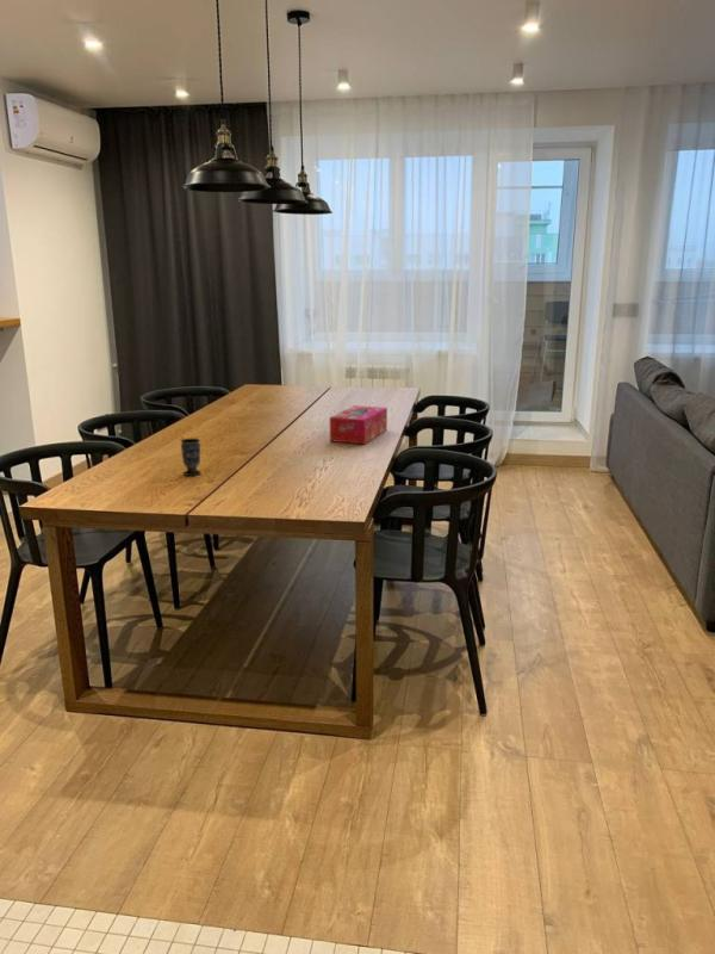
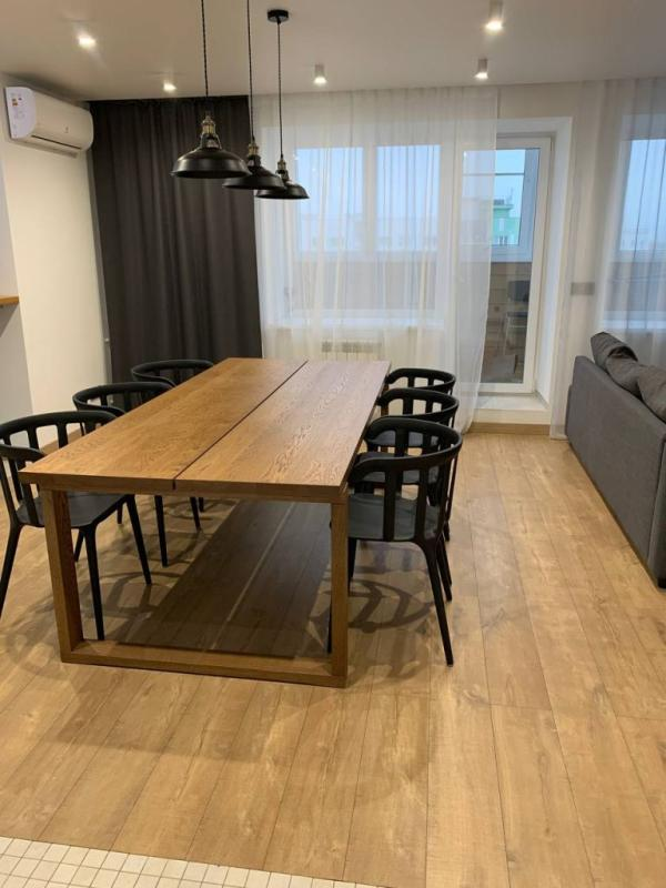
- tissue box (359, 423)
- cup (191, 457)
